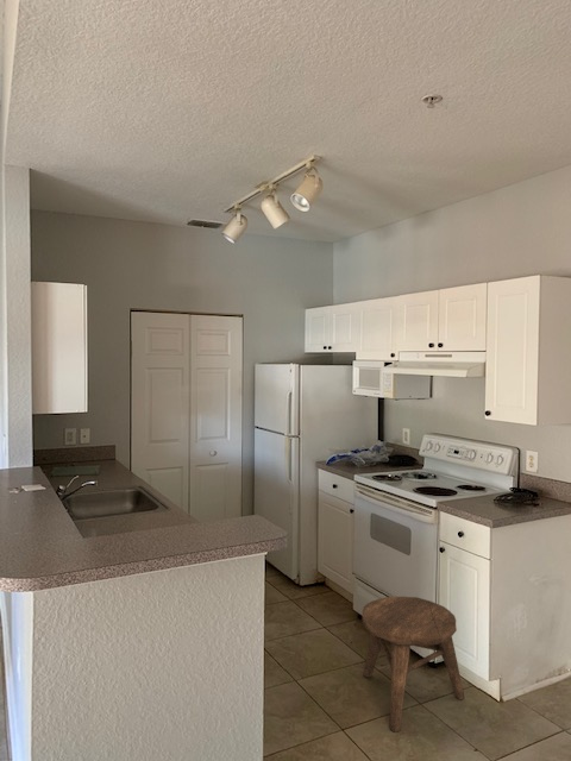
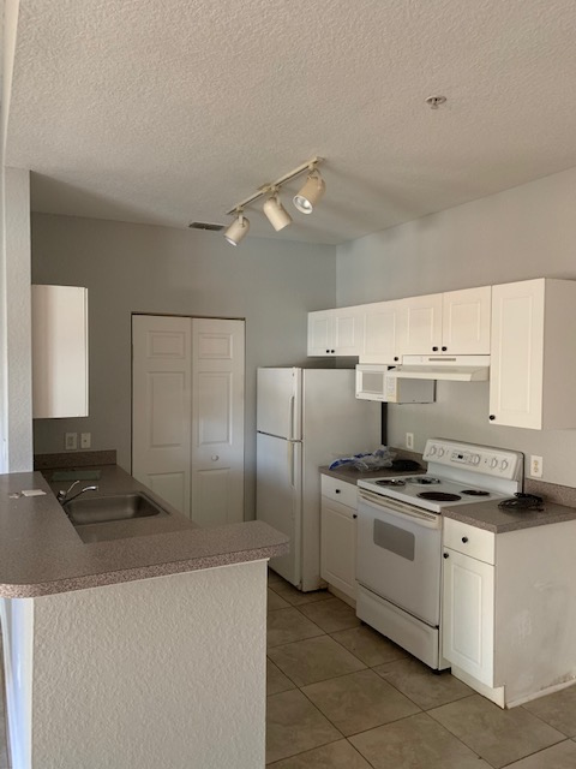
- stool (406, 658)
